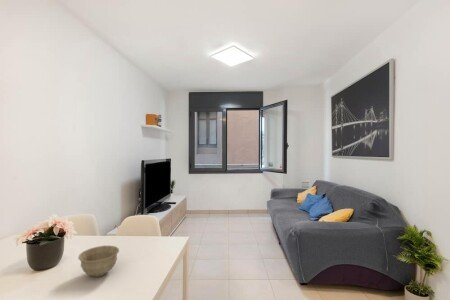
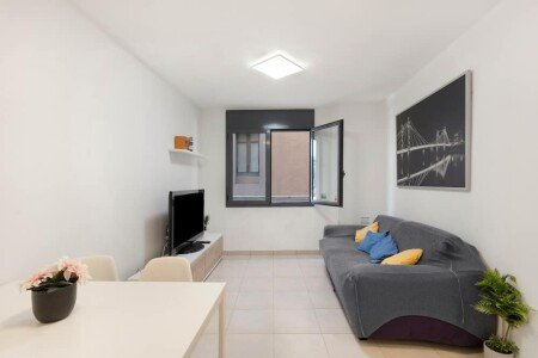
- bowl (99, 263)
